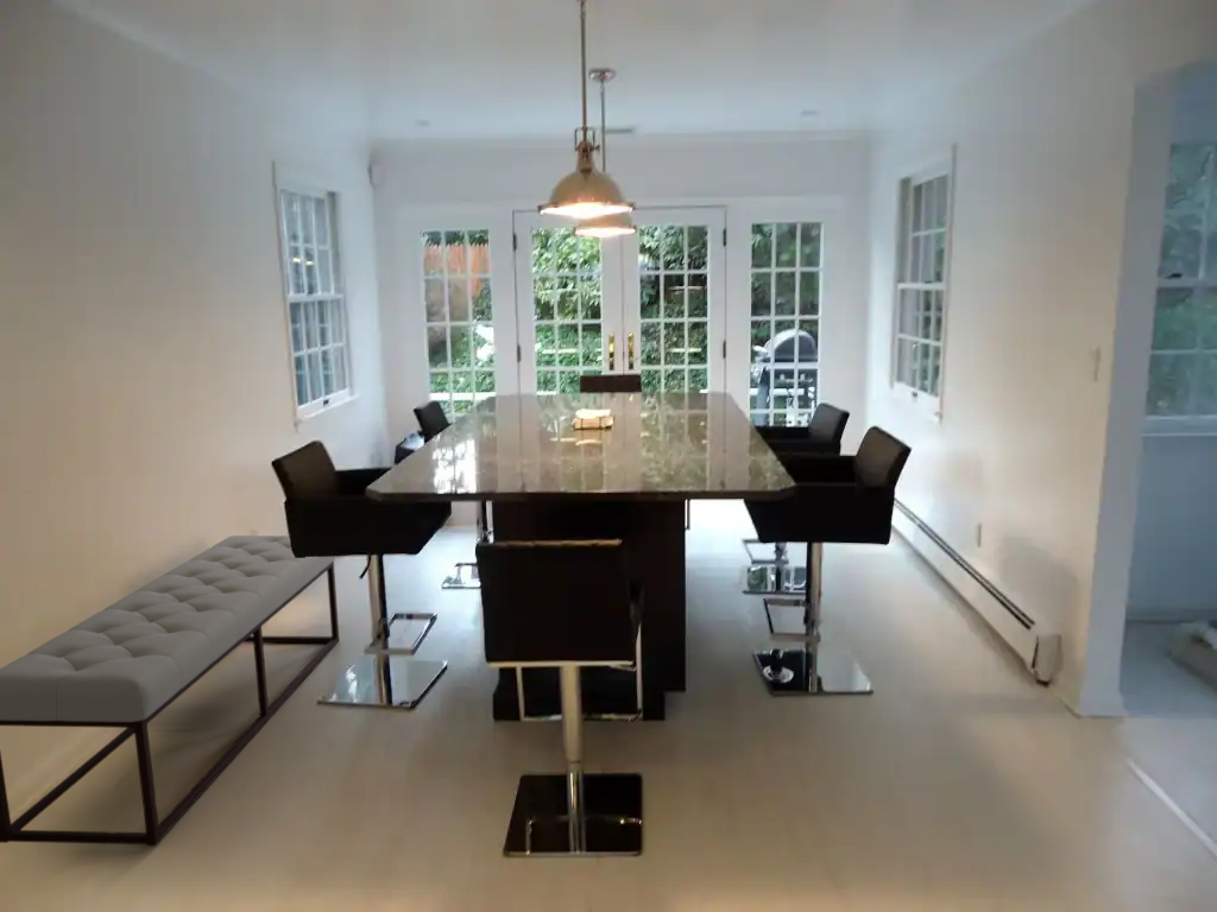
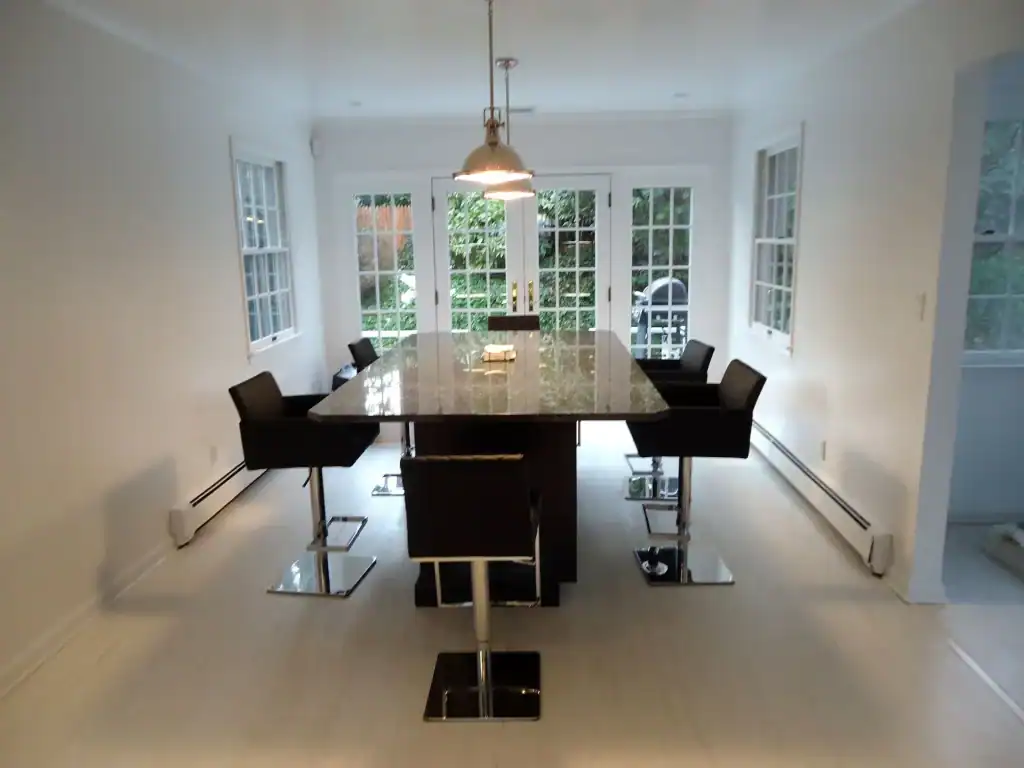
- bench (200, 656)
